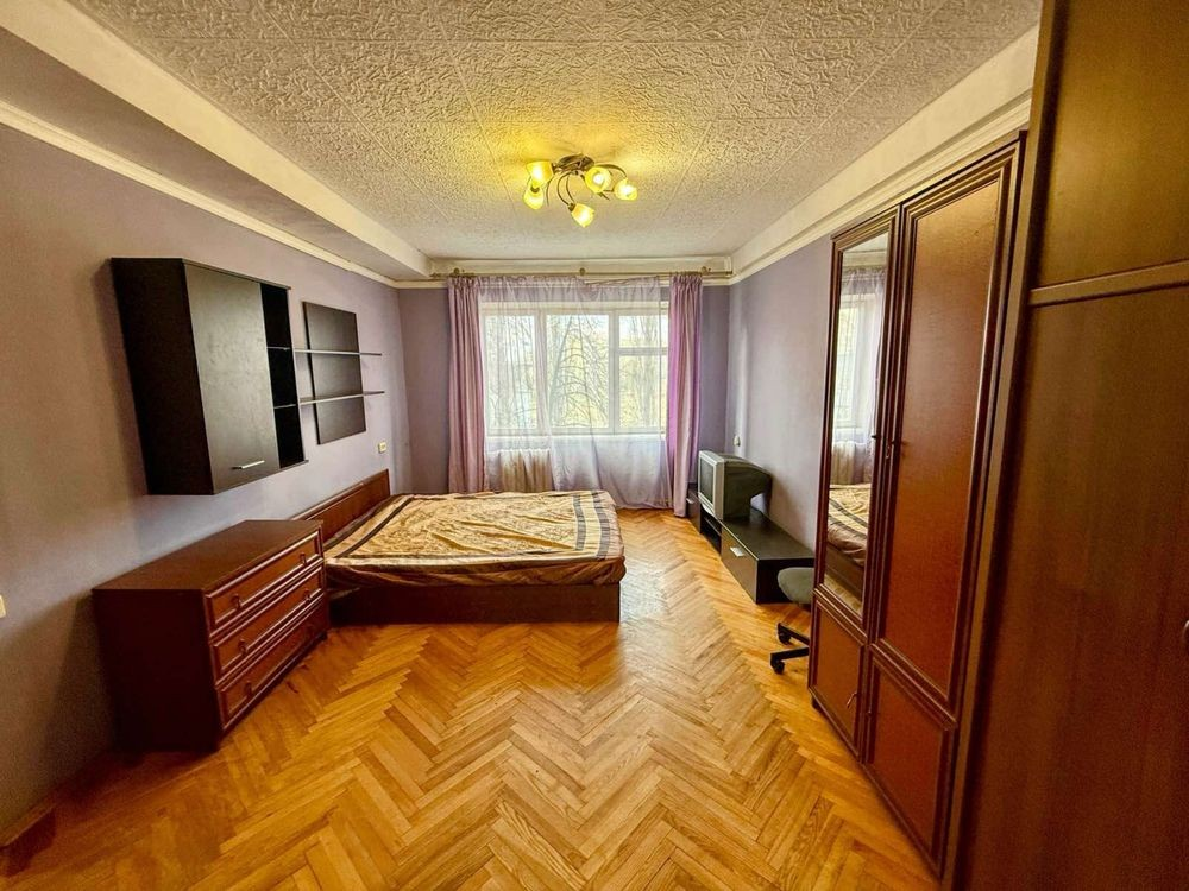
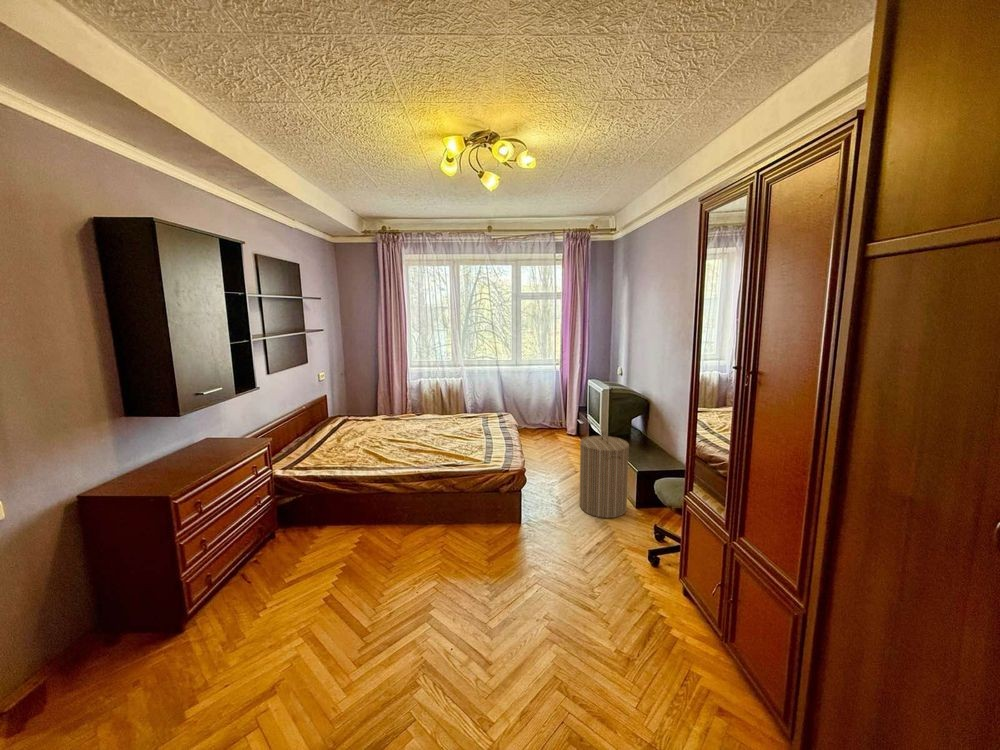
+ laundry hamper (603, 470)
